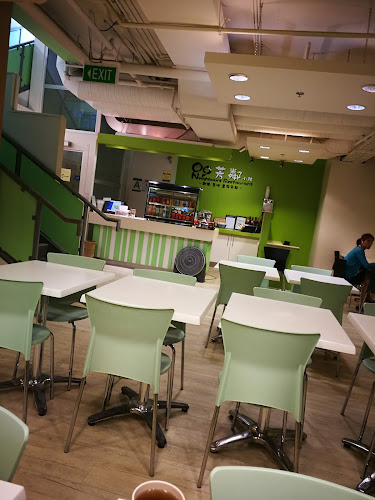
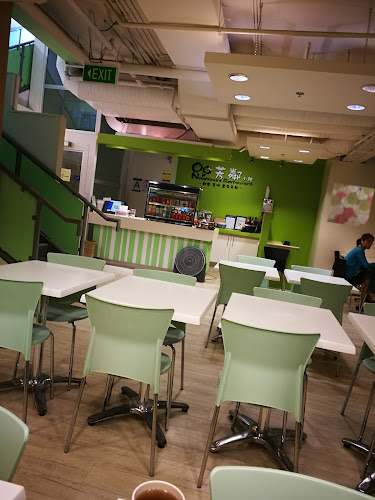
+ wall art (350, 205)
